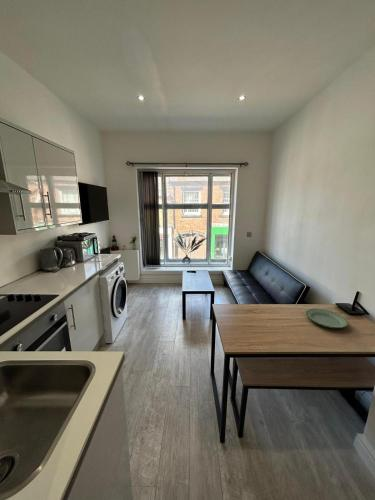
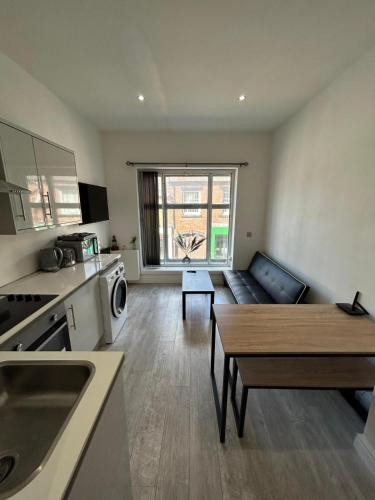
- plate (325, 319)
